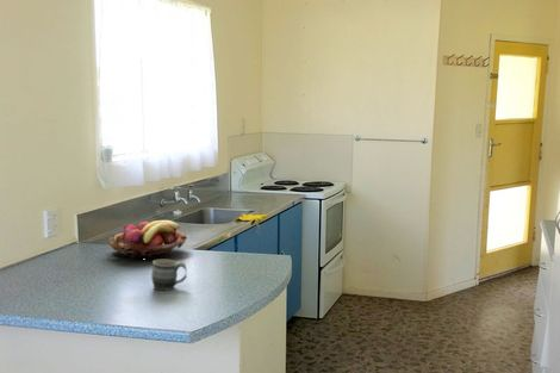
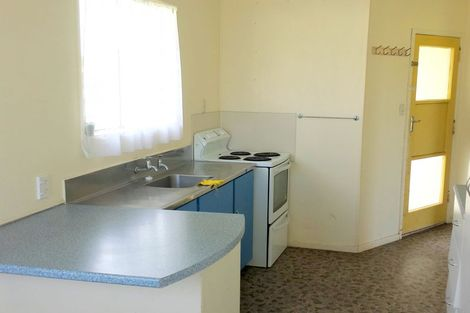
- fruit basket (149, 237)
- mug (169, 274)
